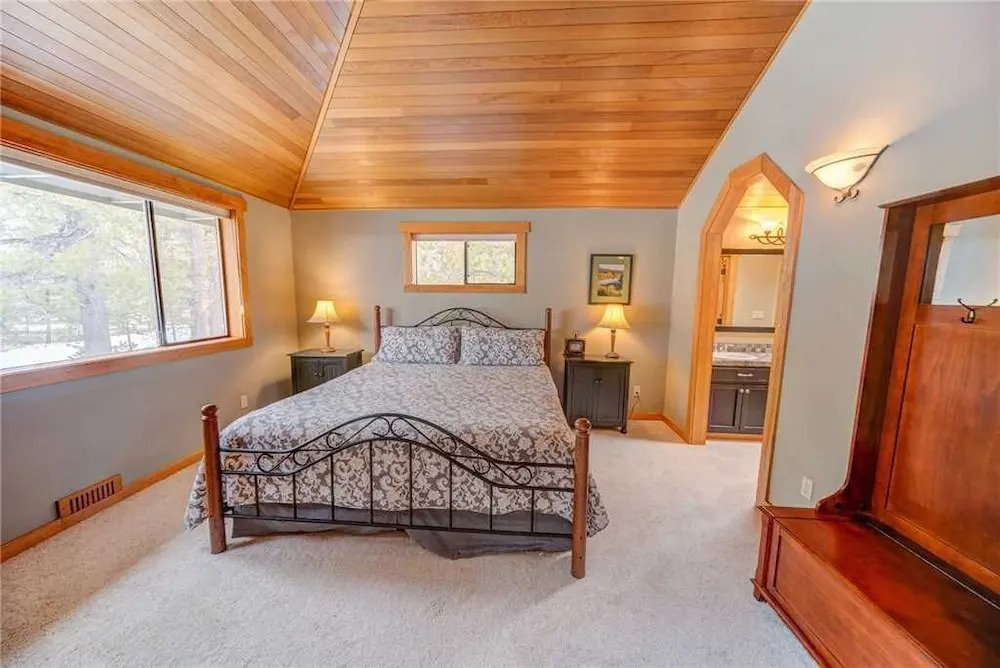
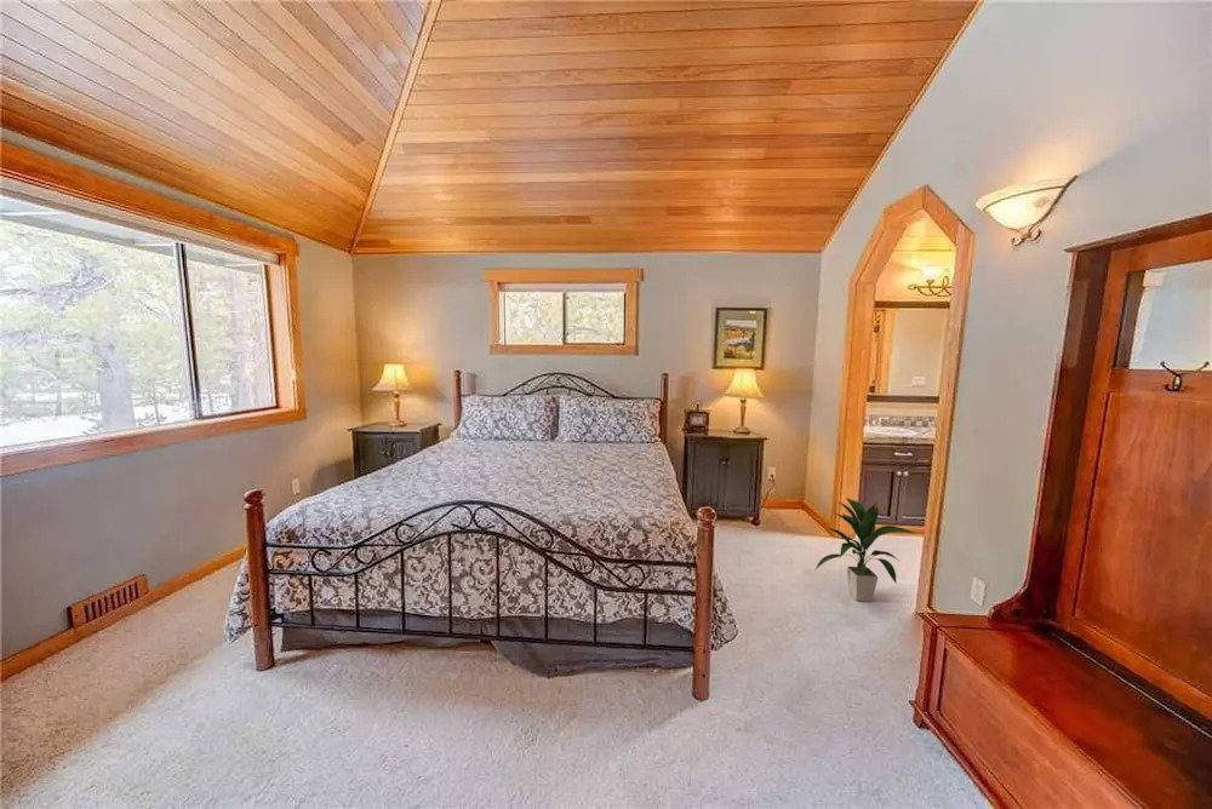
+ indoor plant (859, 547)
